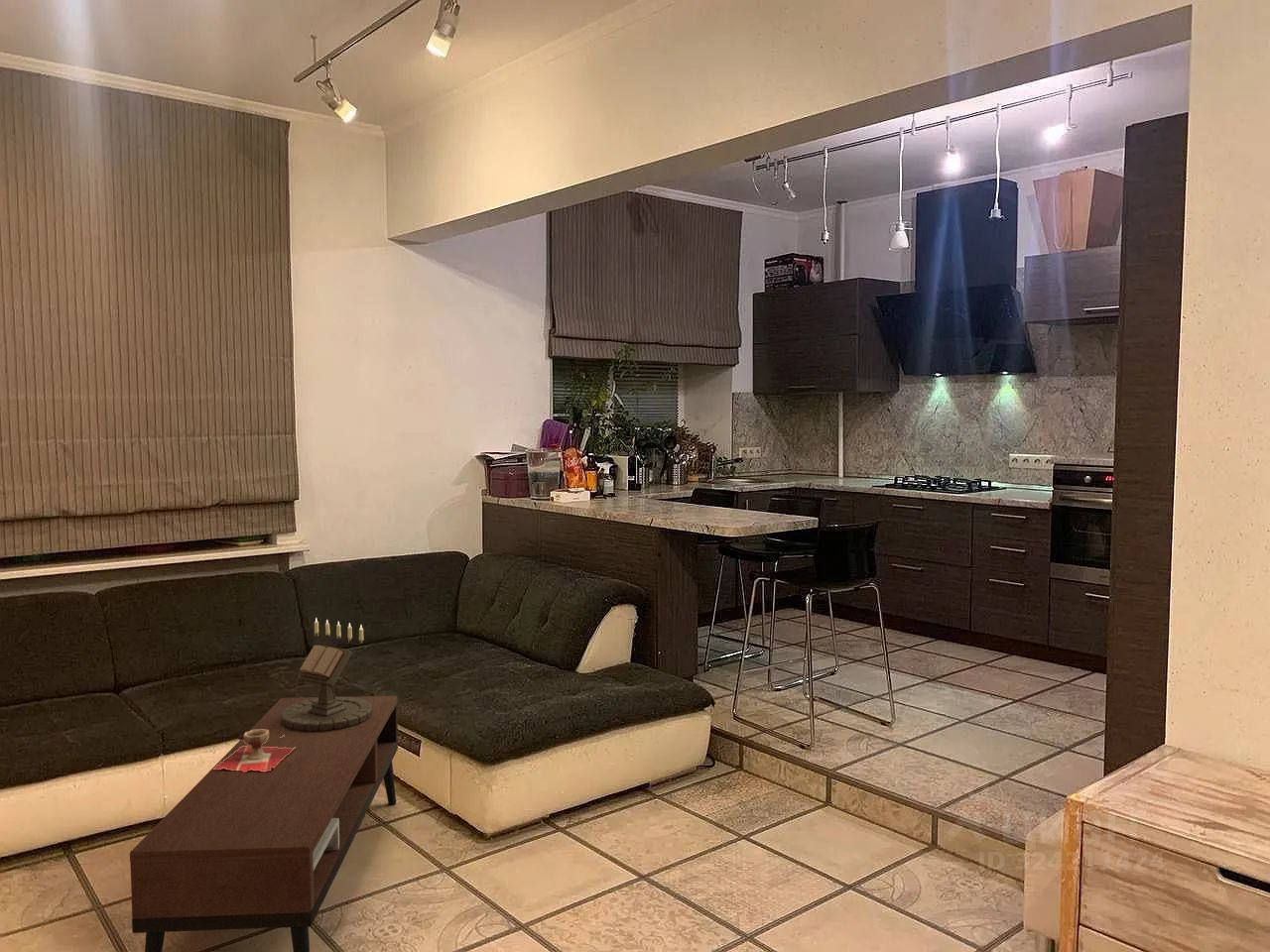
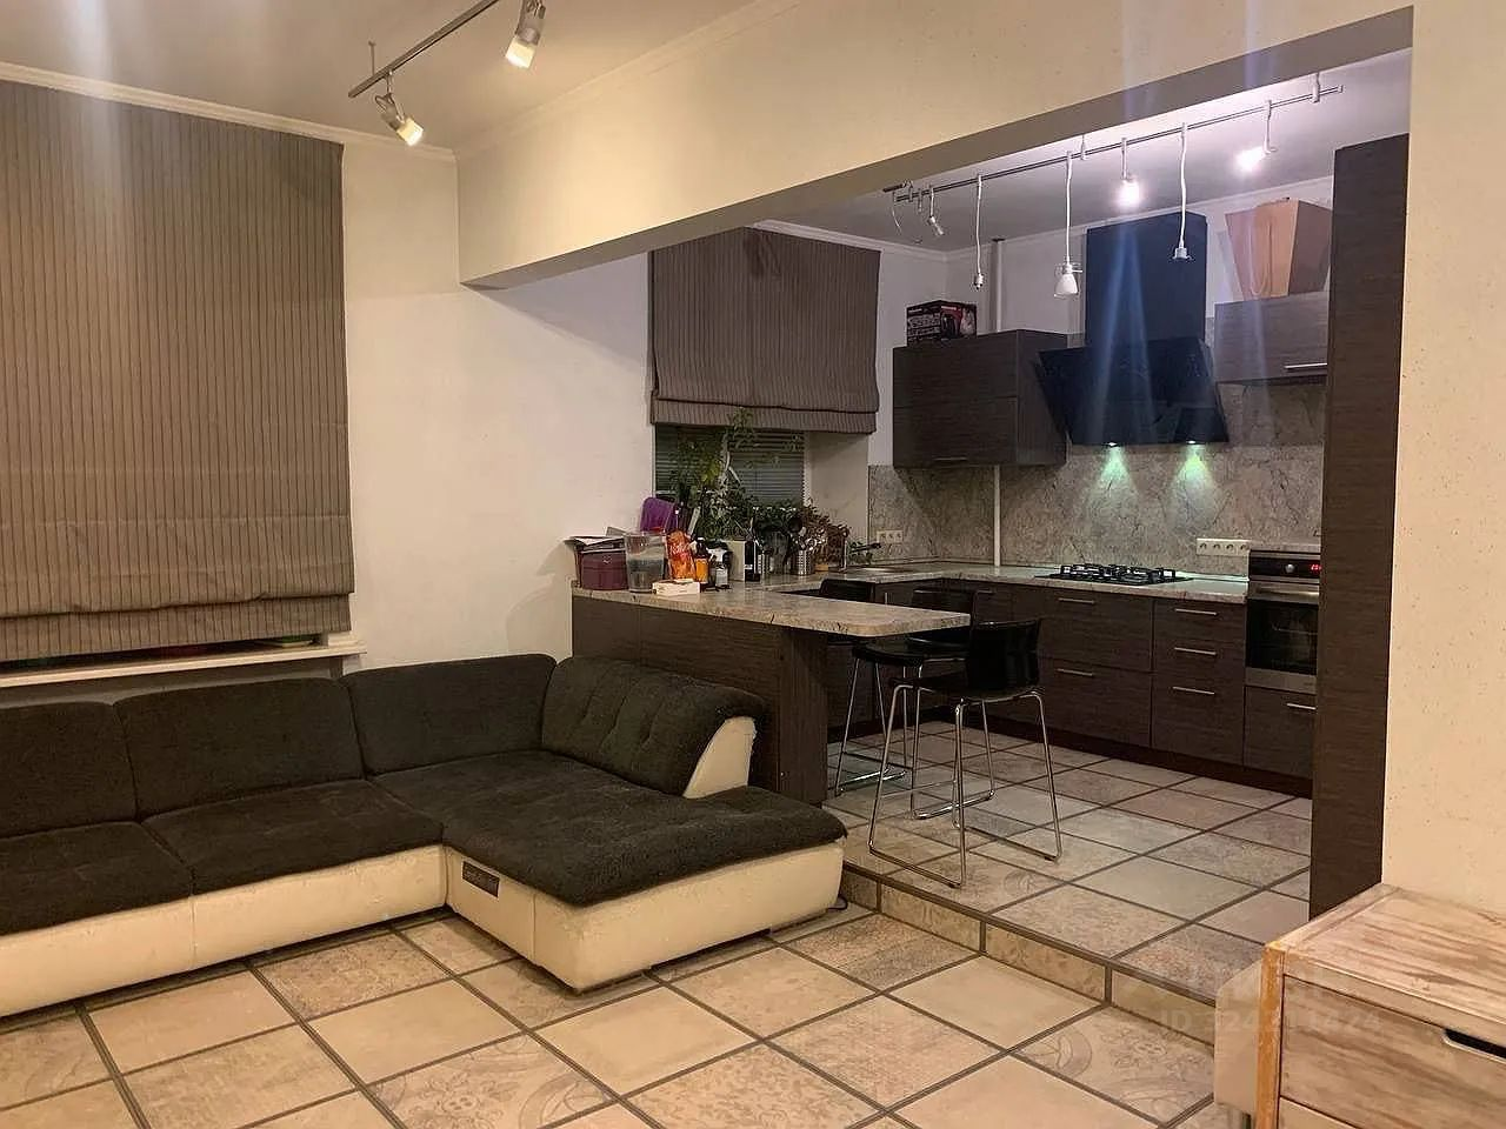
- candle (325, 670)
- decorative bowl (254, 746)
- coffee table (294, 820)
